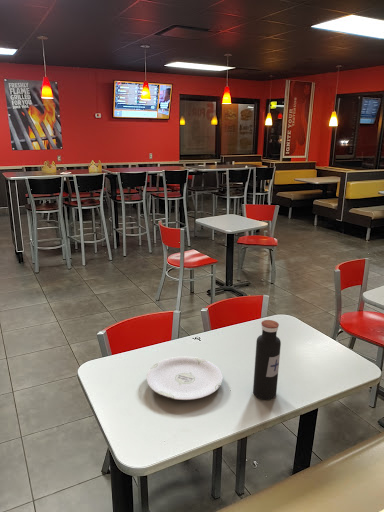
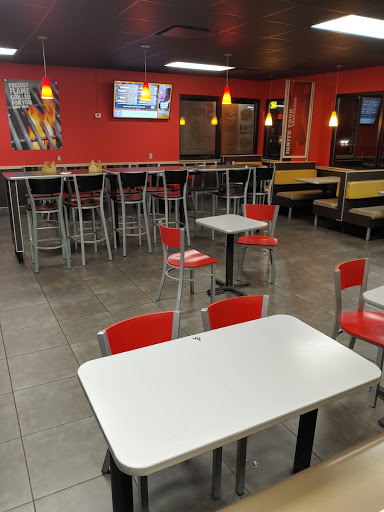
- plate (184, 378)
- water bottle (267, 359)
